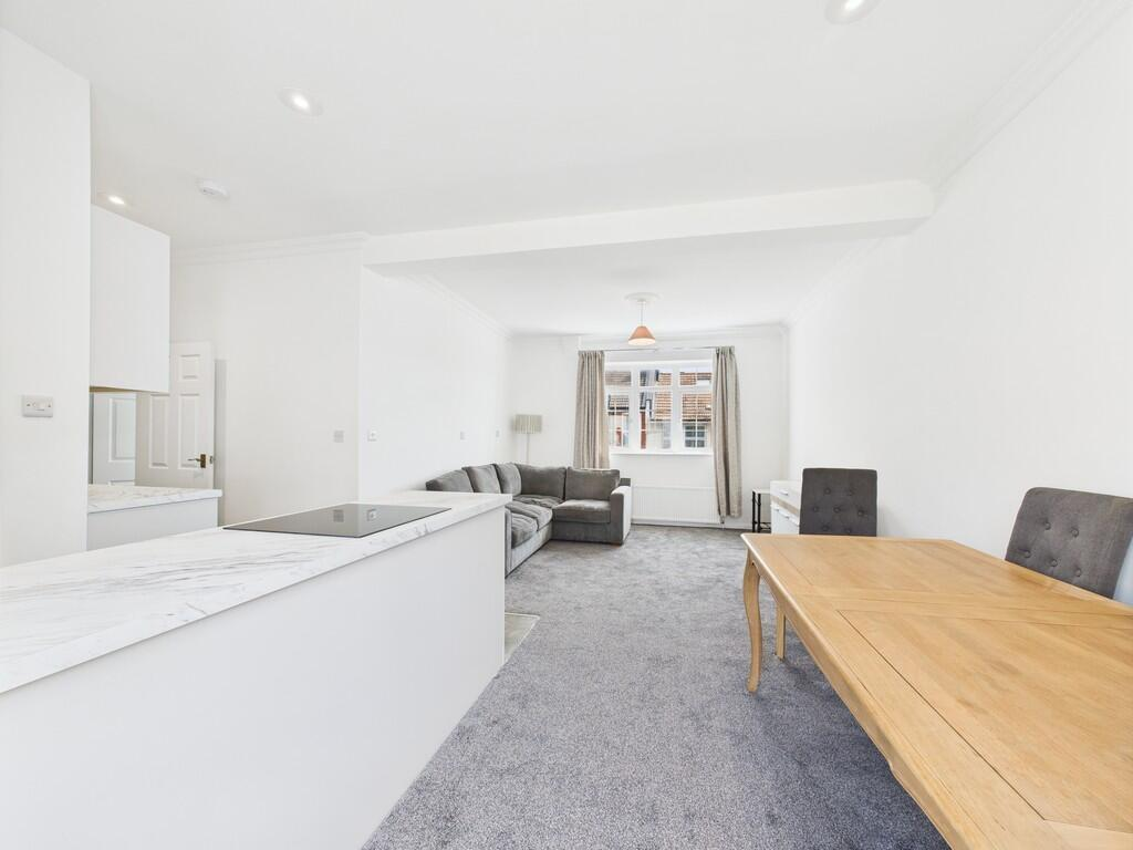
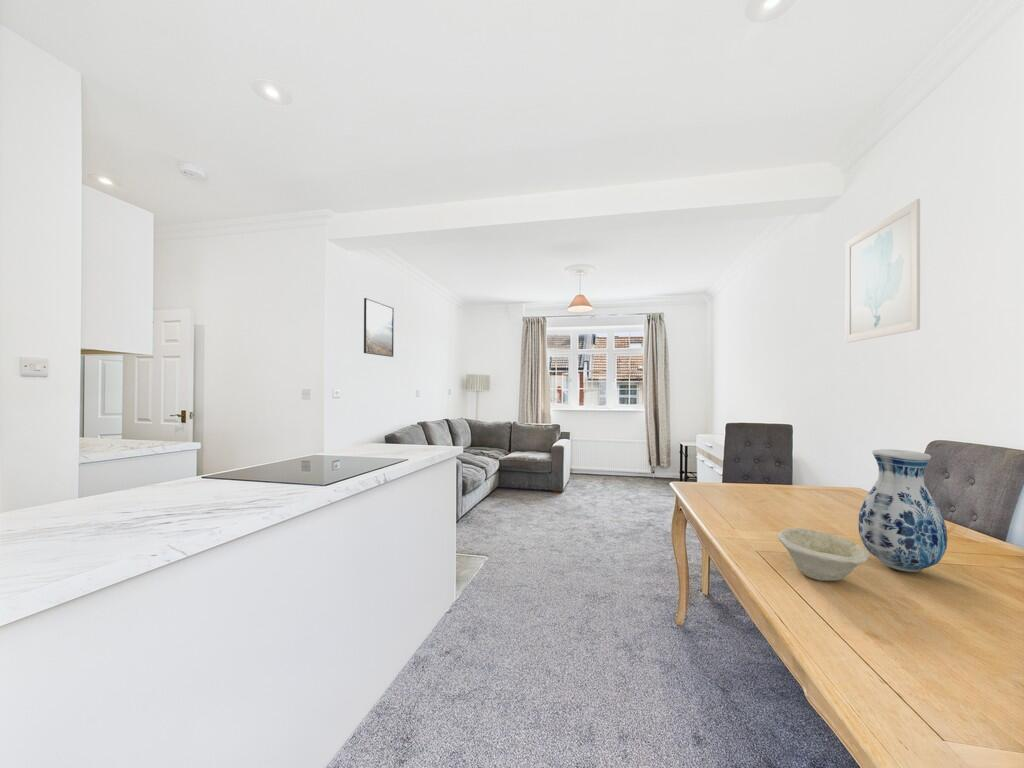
+ bowl (820, 557)
+ vase (900, 509)
+ wall art (878, 280)
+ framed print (379, 329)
